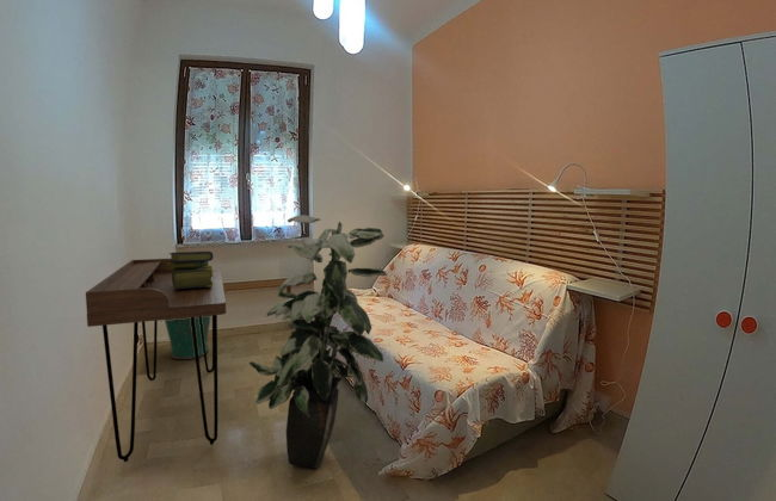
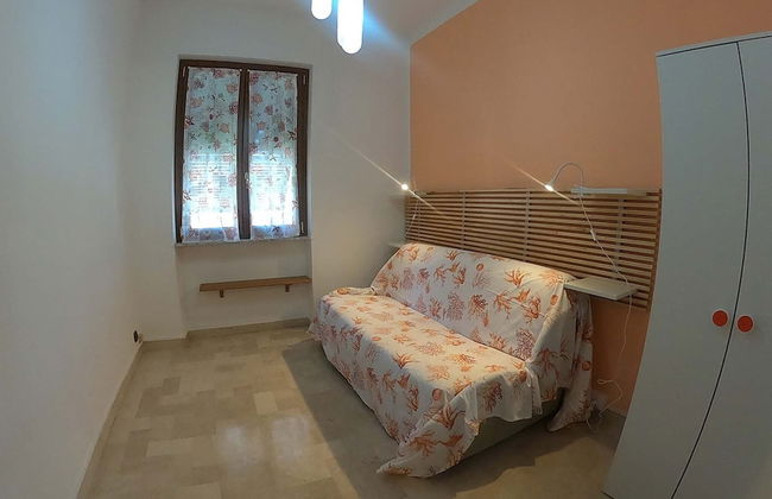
- trash can (187, 317)
- indoor plant (320, 339)
- desk (155, 340)
- stack of books (190, 267)
